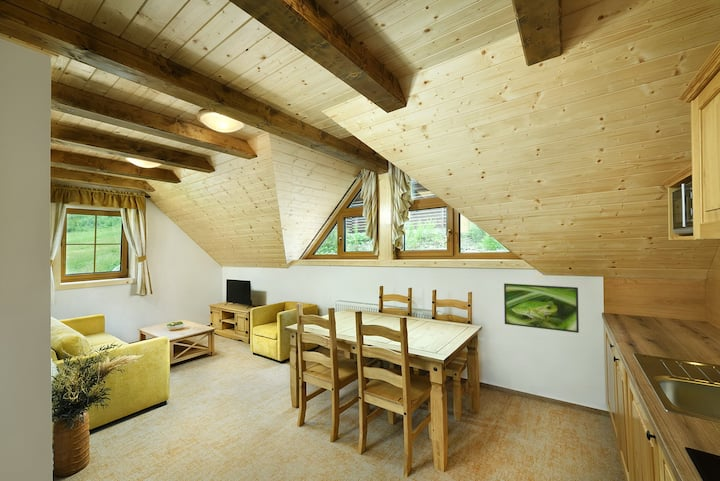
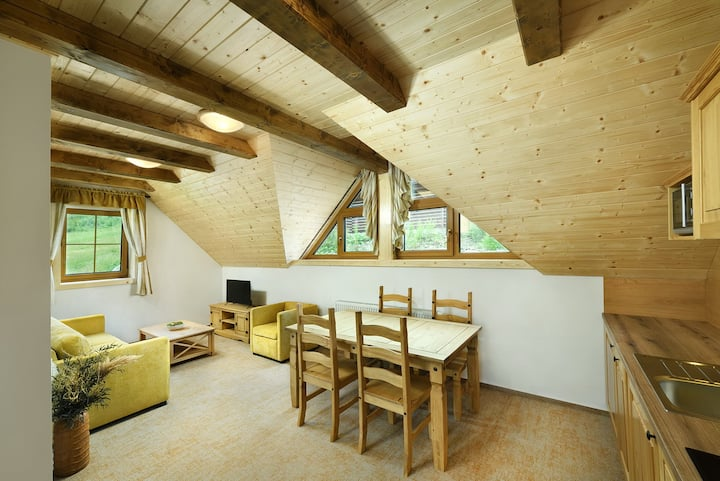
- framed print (539, 306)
